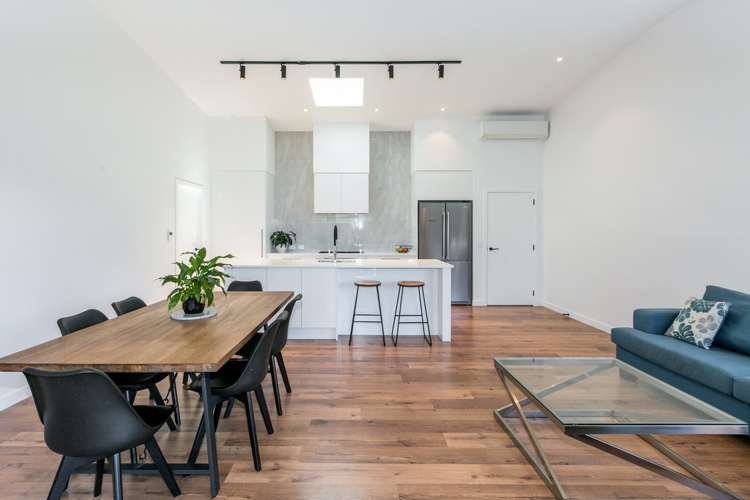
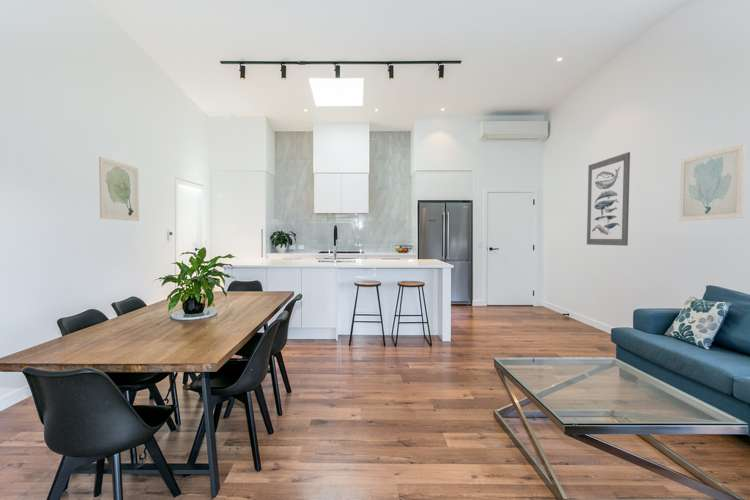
+ wall art (606, 202)
+ wall art (709, 185)
+ wall art (120, 191)
